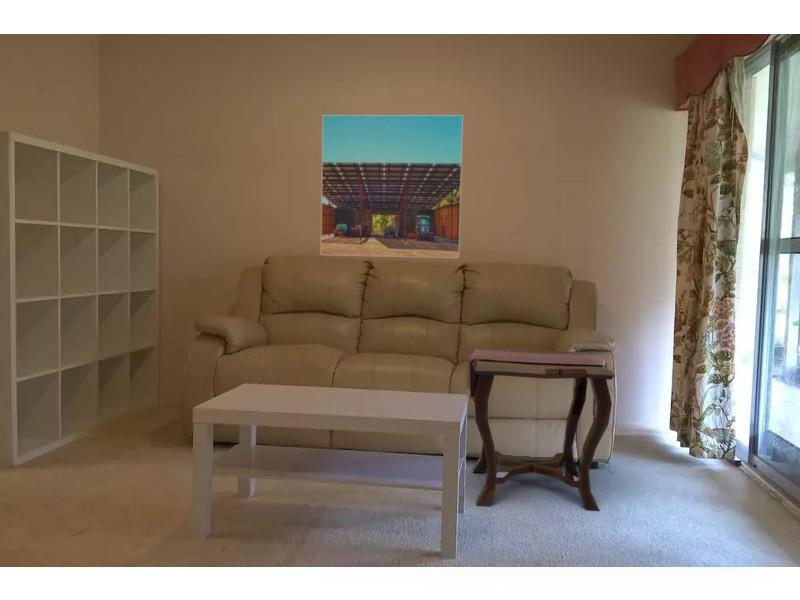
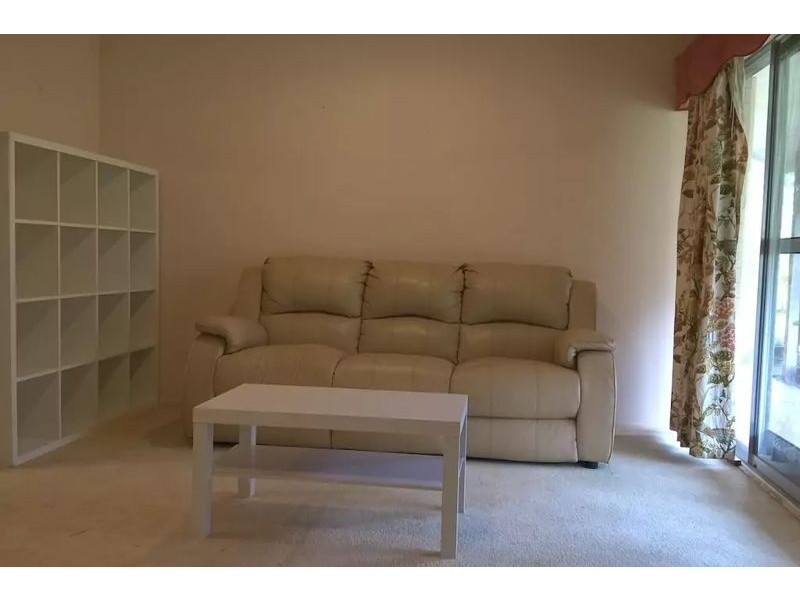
- side table (565, 429)
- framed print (390, 186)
